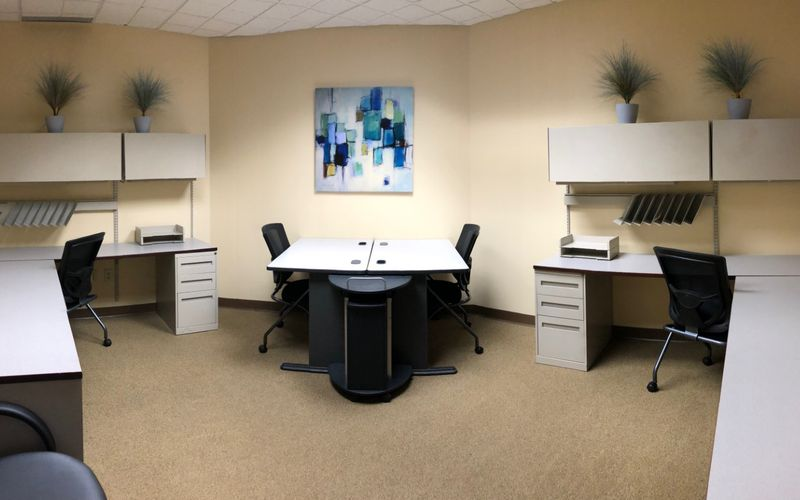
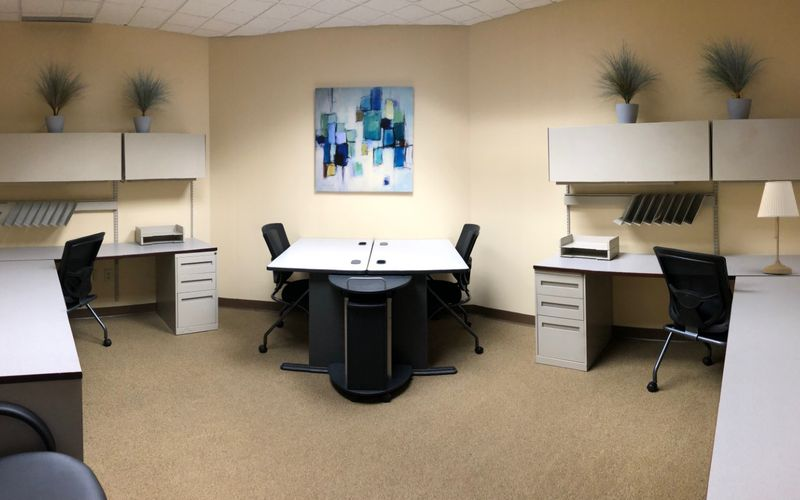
+ desk lamp (777, 227)
